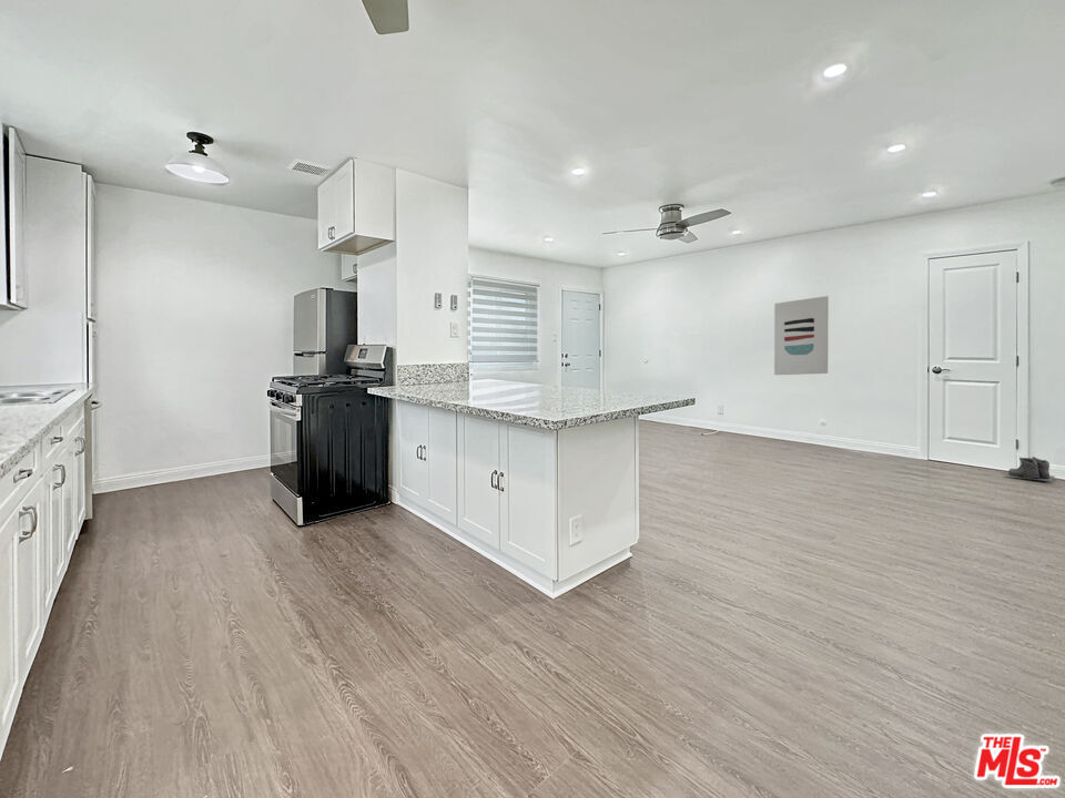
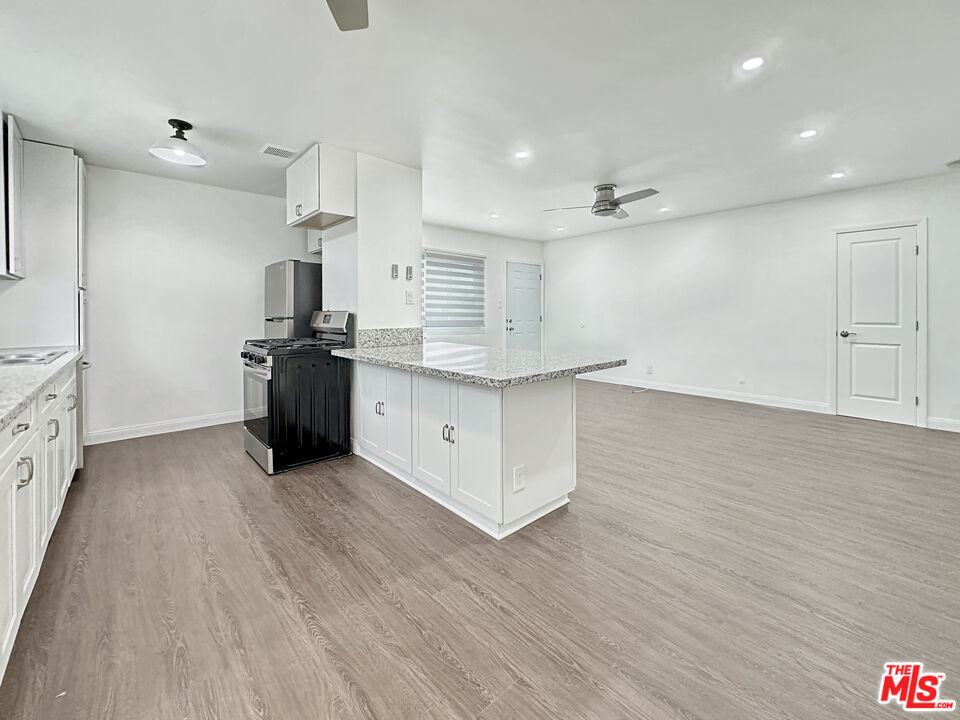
- wall art (800, 337)
- boots (1030, 467)
